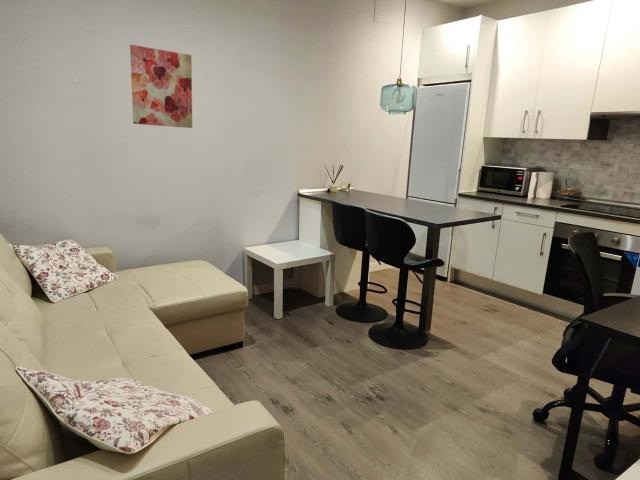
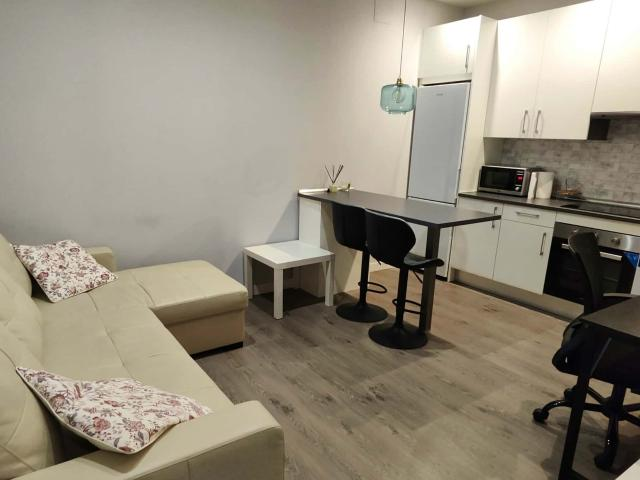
- wall art (162, 88)
